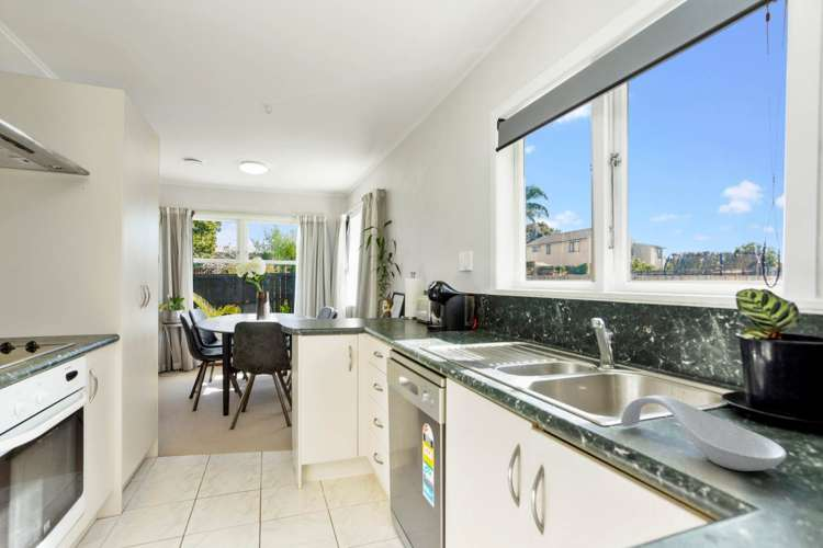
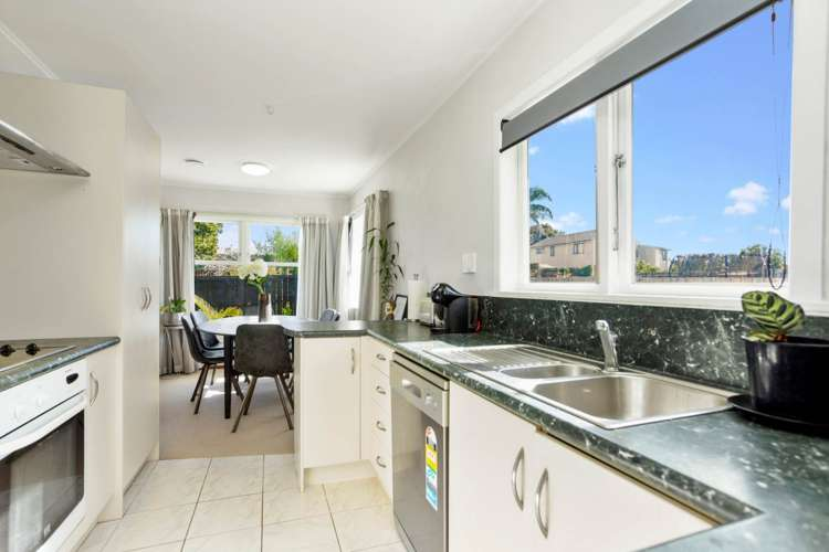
- spoon rest (692, 427)
